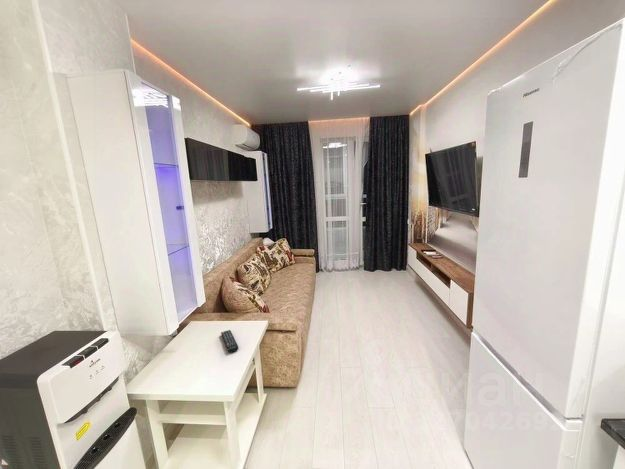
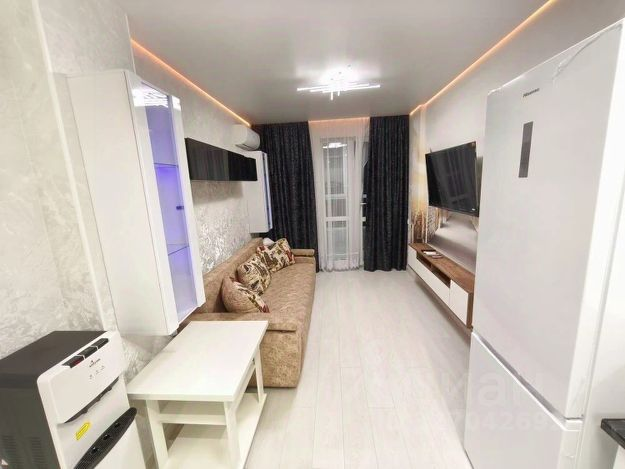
- remote control (229, 340)
